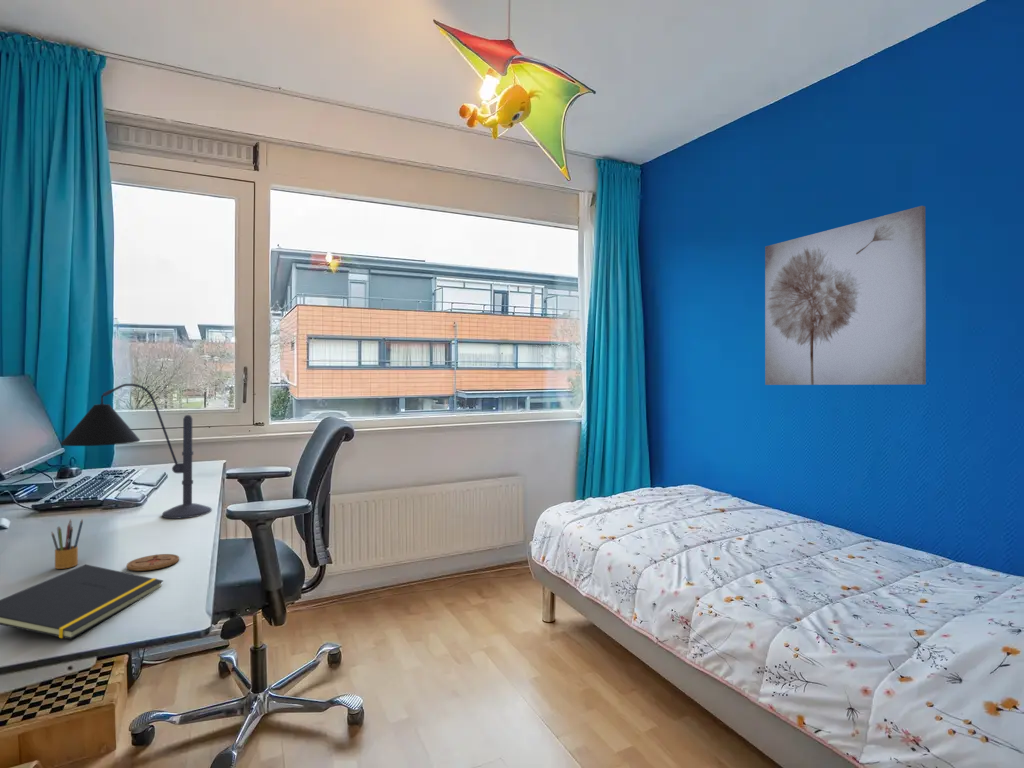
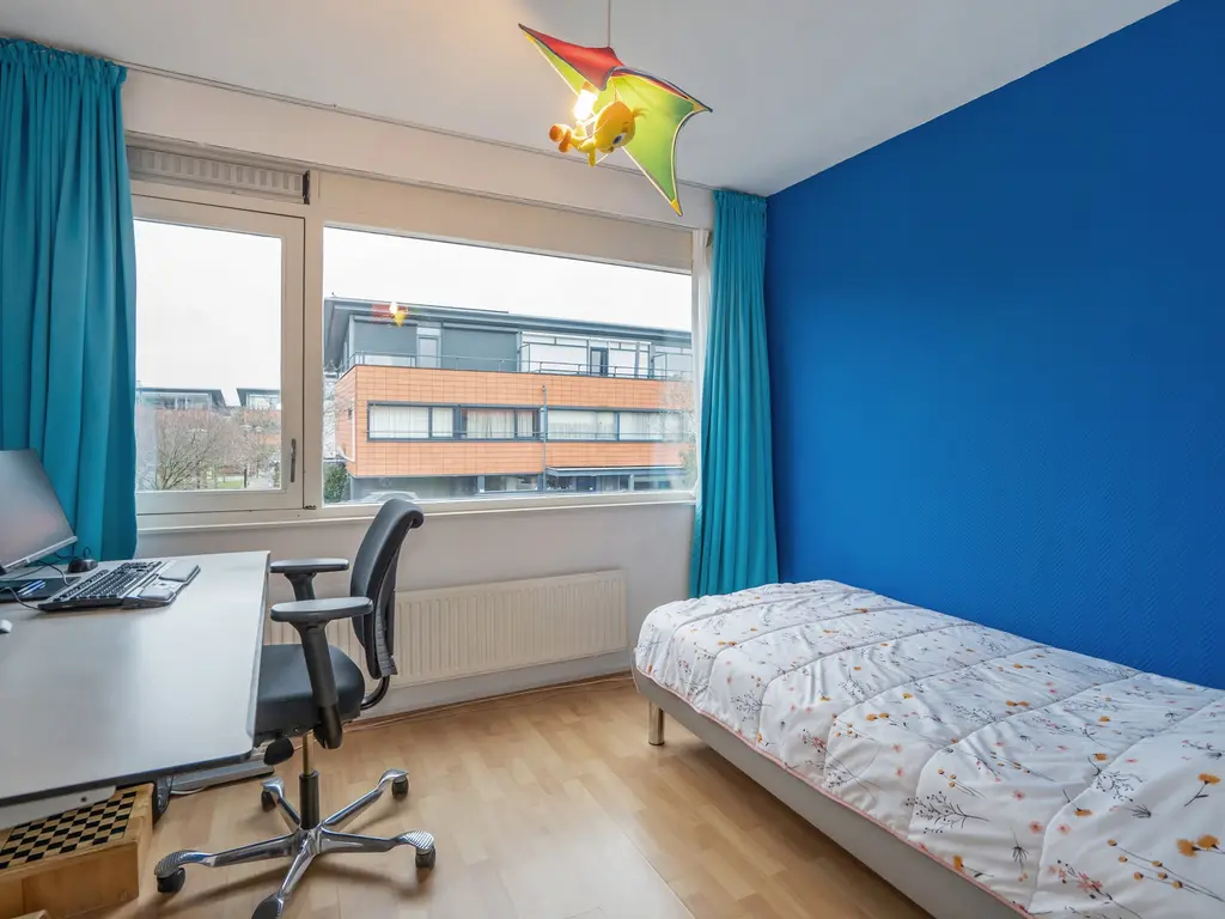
- pencil box (67, 543)
- notepad (78, 597)
- desk lamp (138, 441)
- wall art (835, 306)
- coaster (153, 562)
